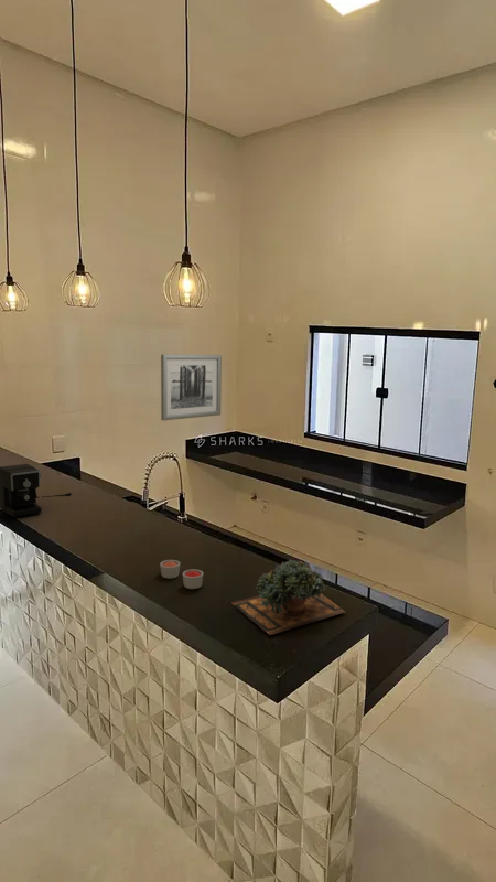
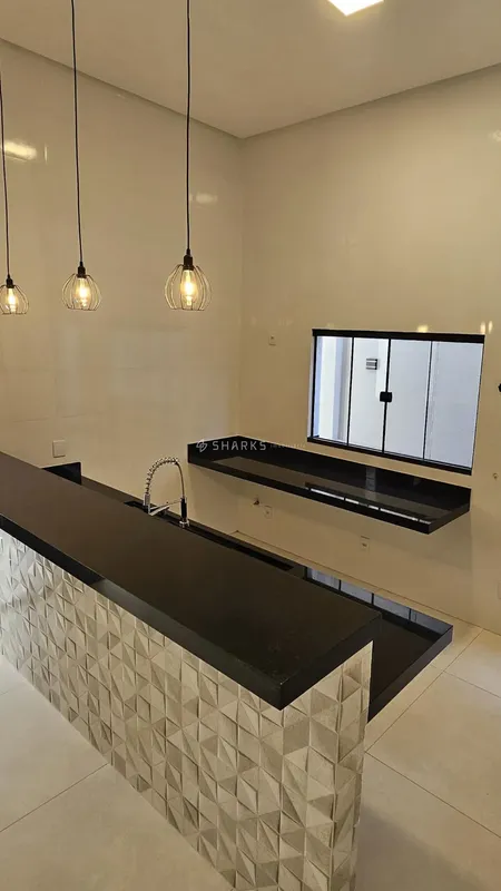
- succulent plant (289, 583)
- wall art (192, 386)
- coffee maker (39, 485)
- candle (183, 572)
